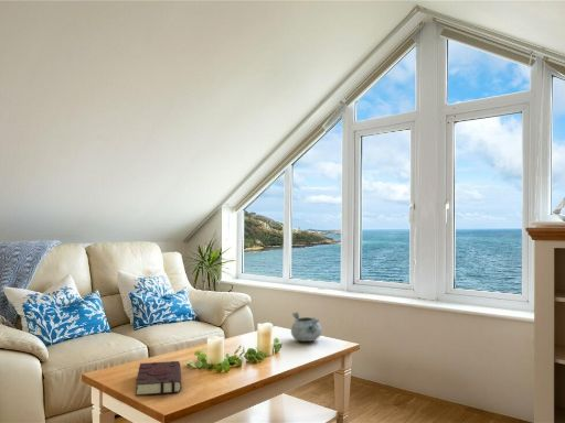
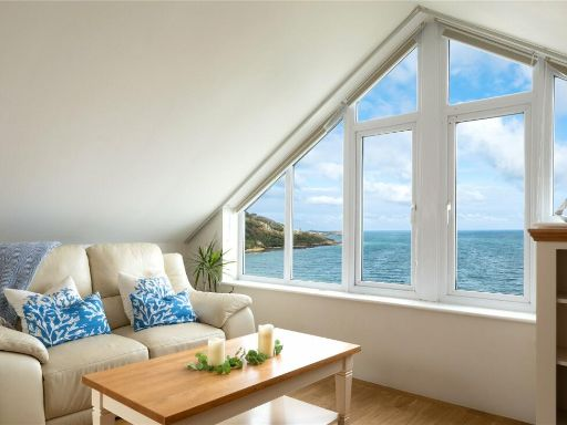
- decorative bowl (306, 327)
- book (159, 375)
